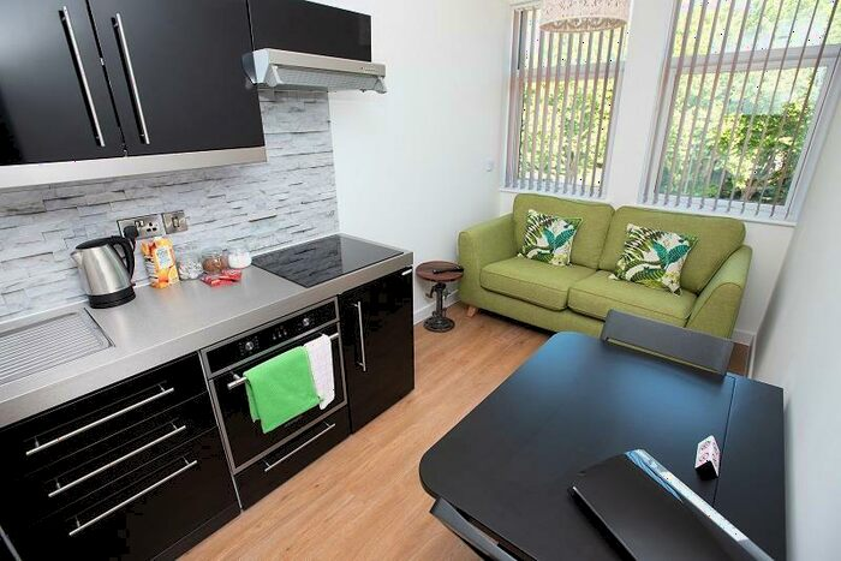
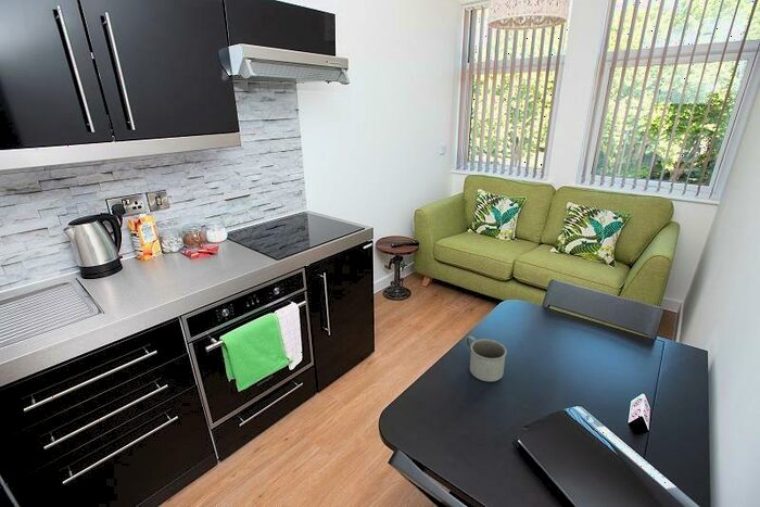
+ mug (484, 358)
